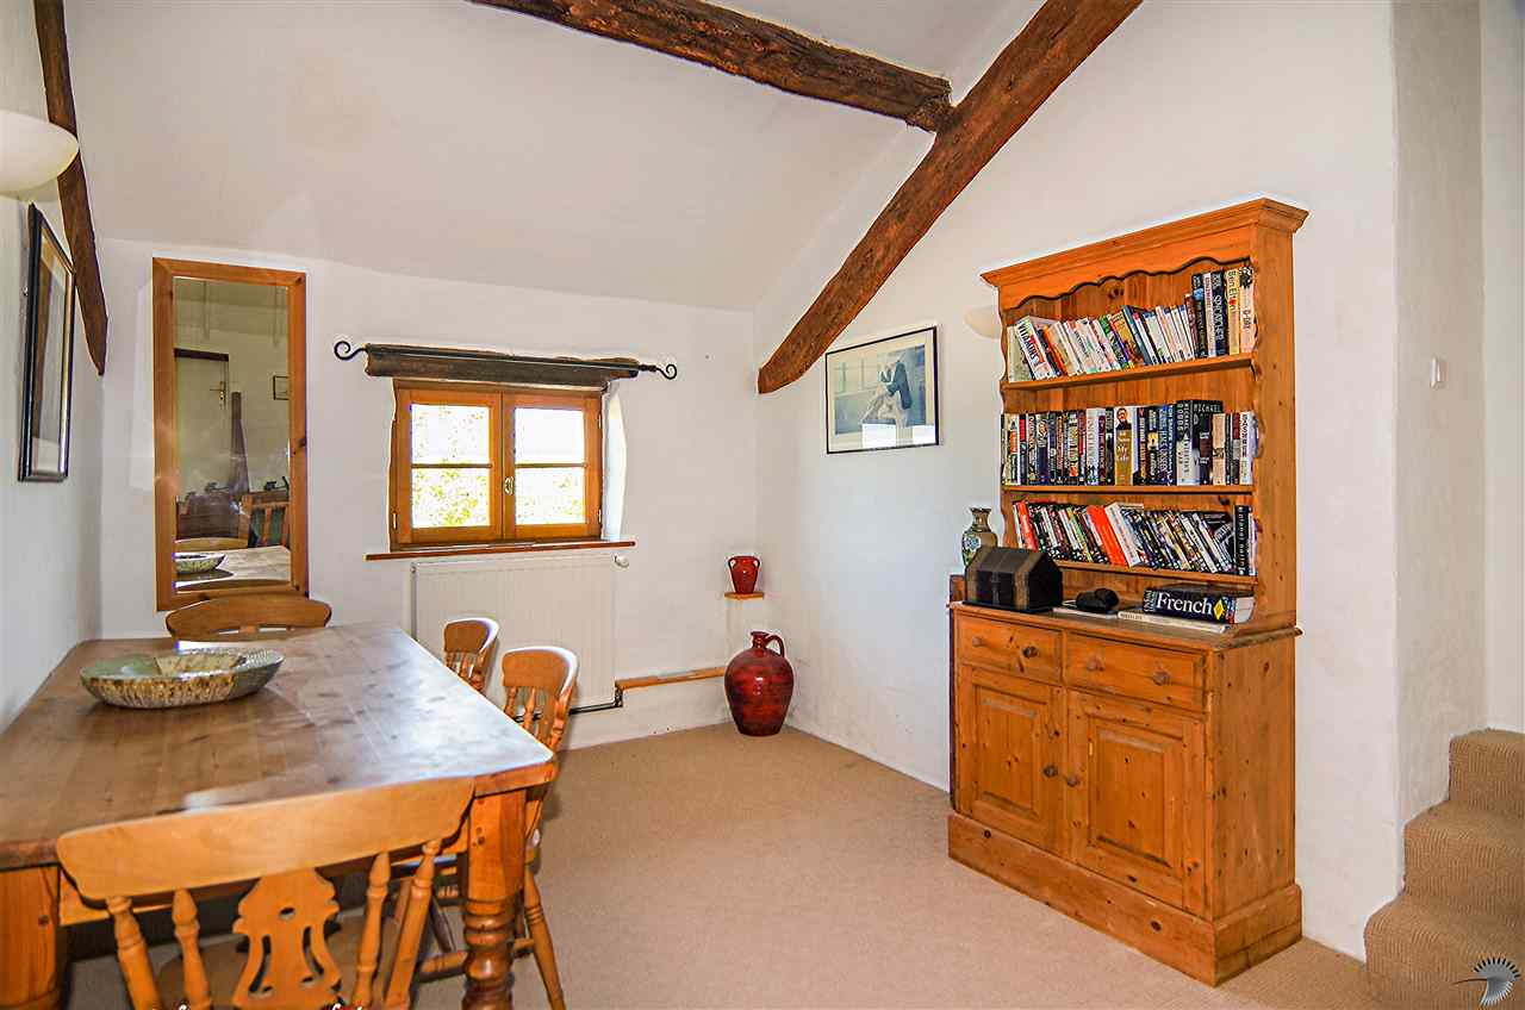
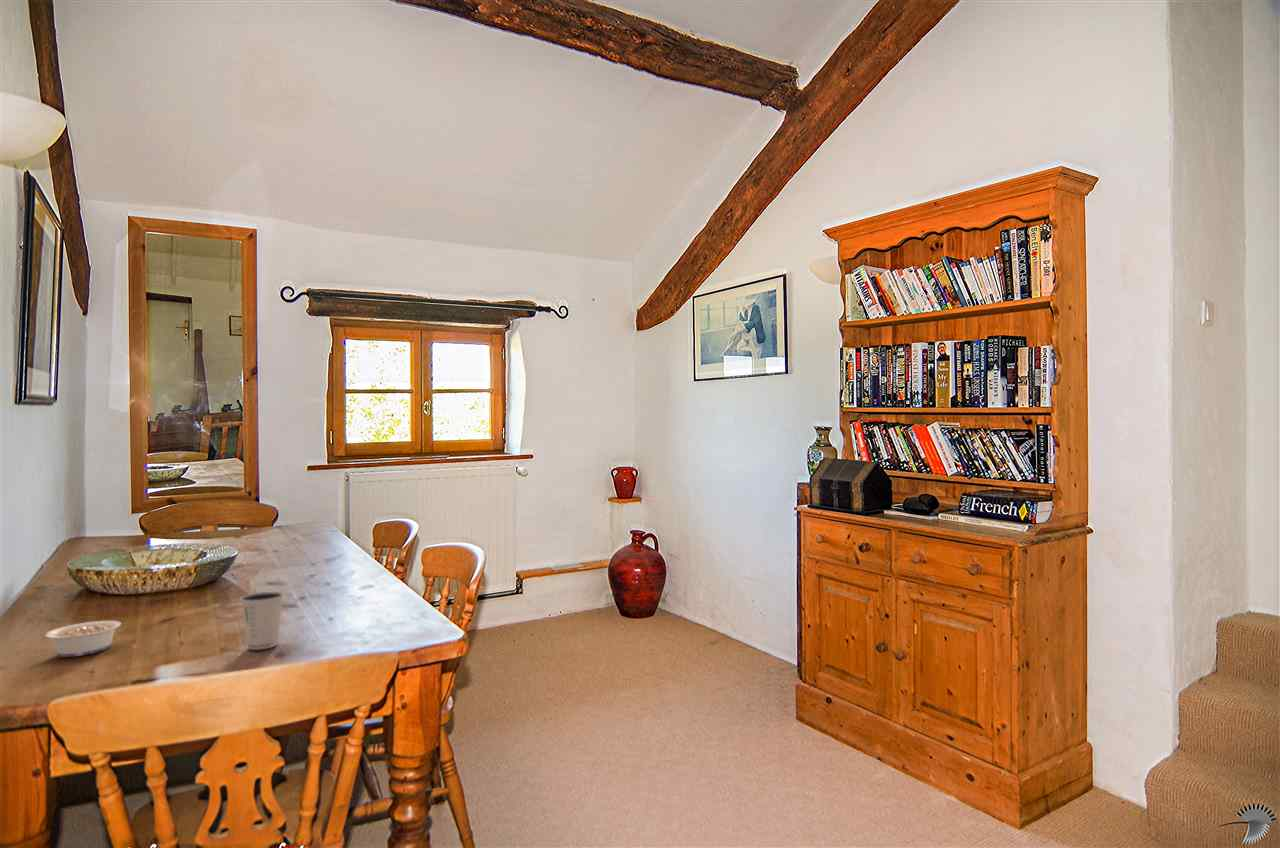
+ dixie cup (262, 621)
+ legume (81, 638)
